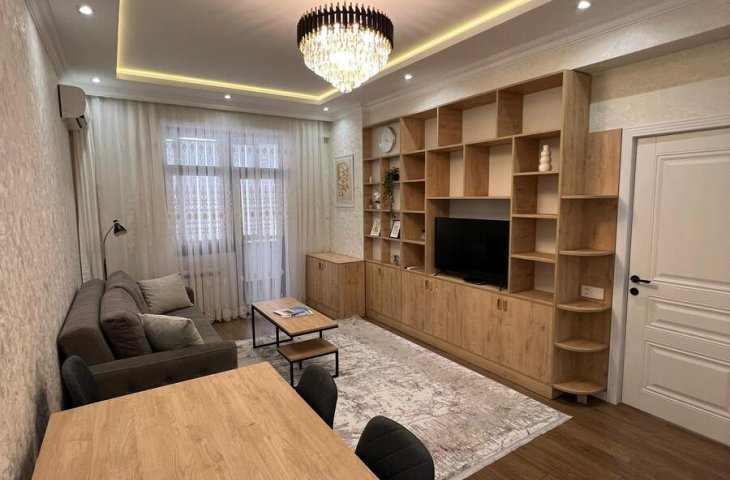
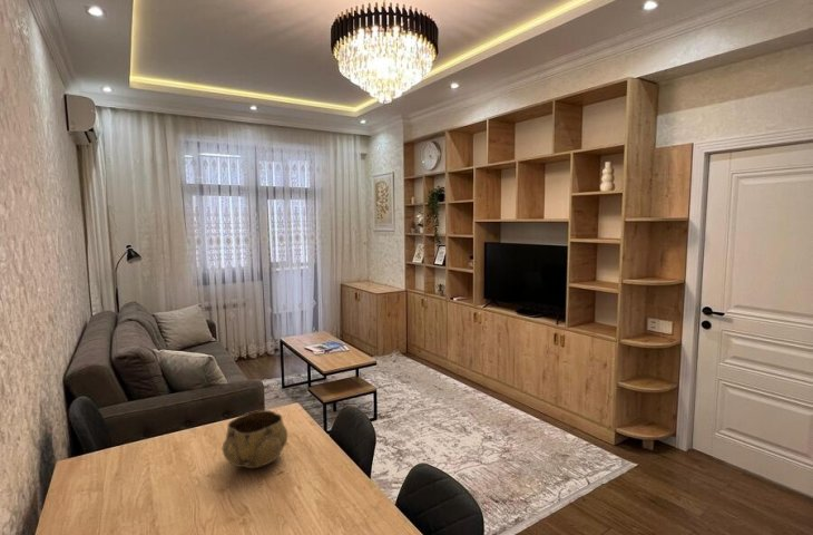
+ decorative bowl (255, 440)
